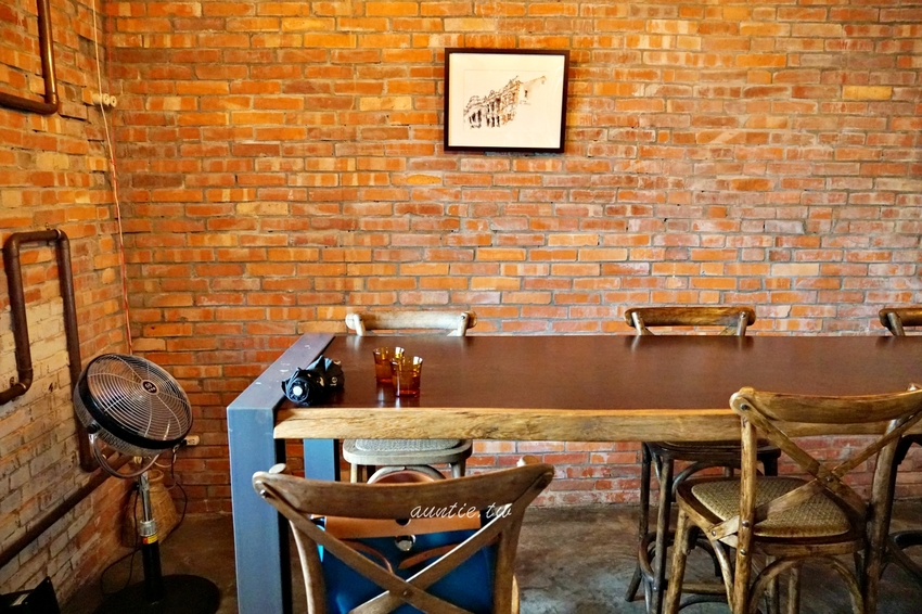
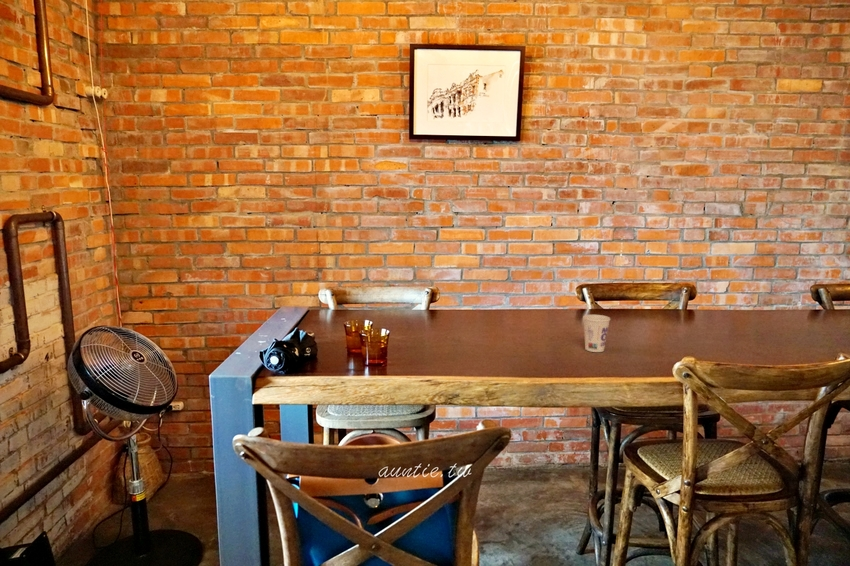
+ cup (595, 333)
